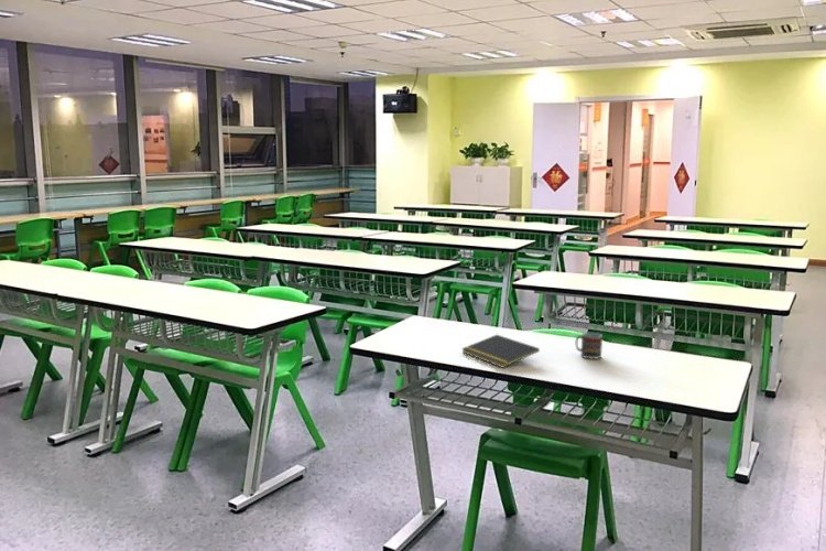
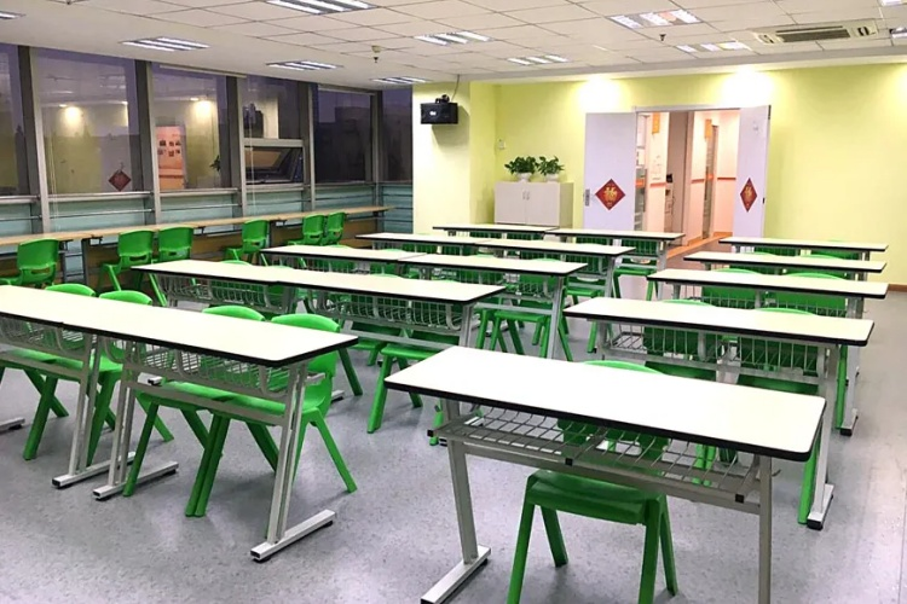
- cup (587, 345)
- notepad (499, 349)
